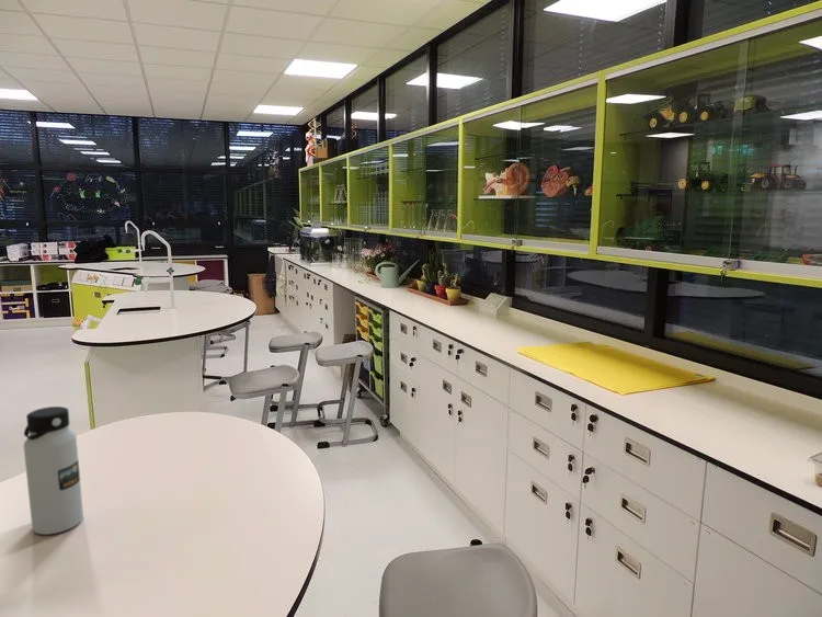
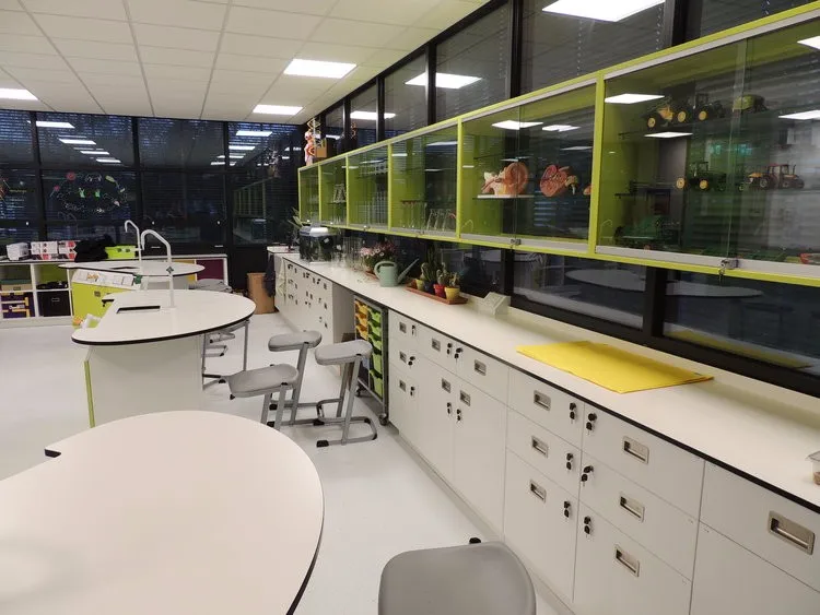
- water bottle (53, 468)
